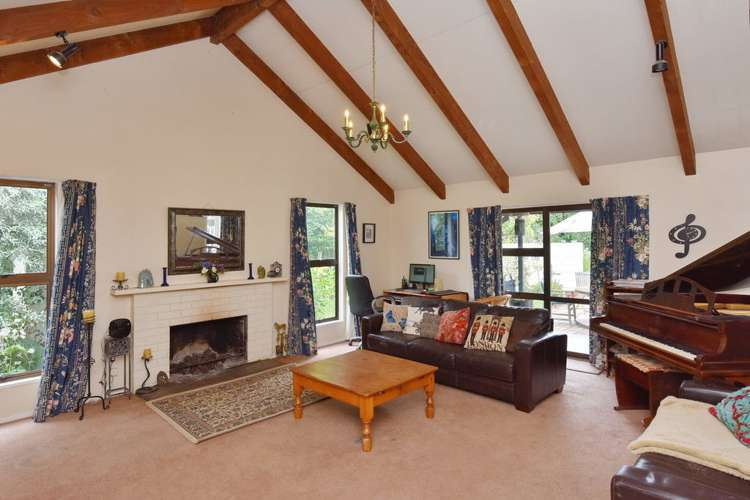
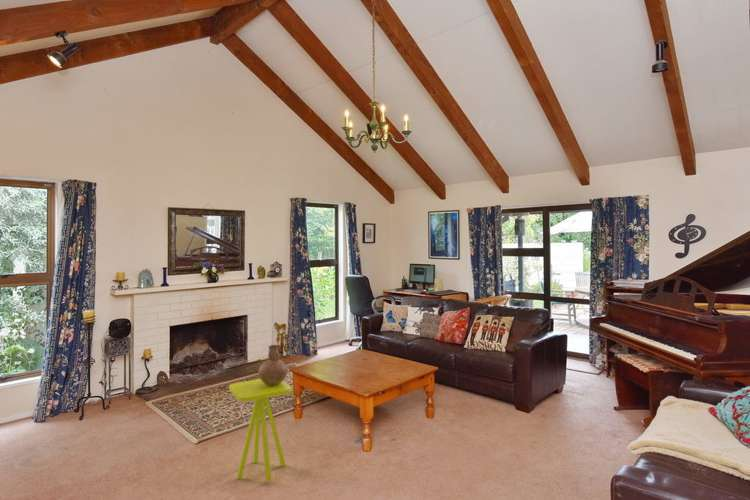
+ vase (272, 364)
+ side table (259, 428)
